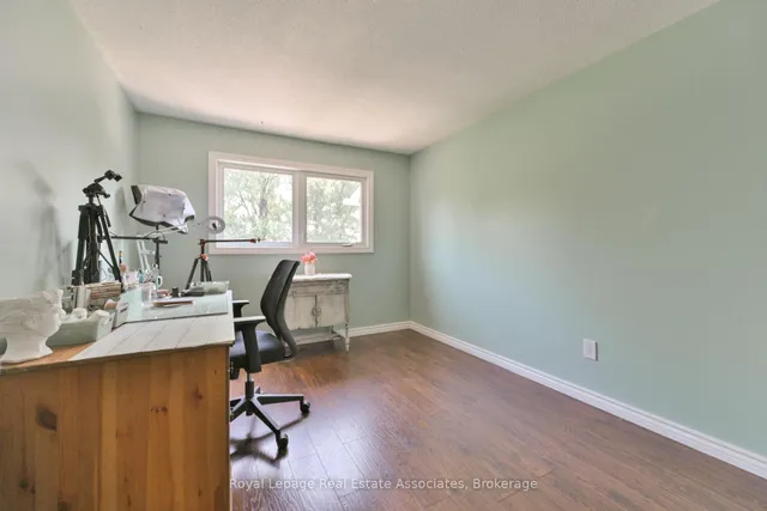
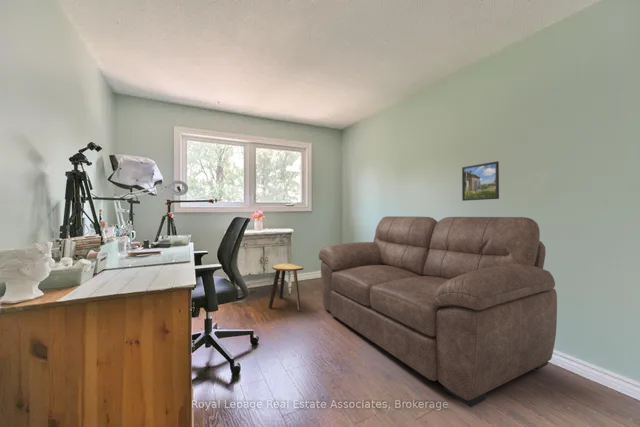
+ sofa (412, 273)
+ stool (283, 285)
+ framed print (479, 182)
